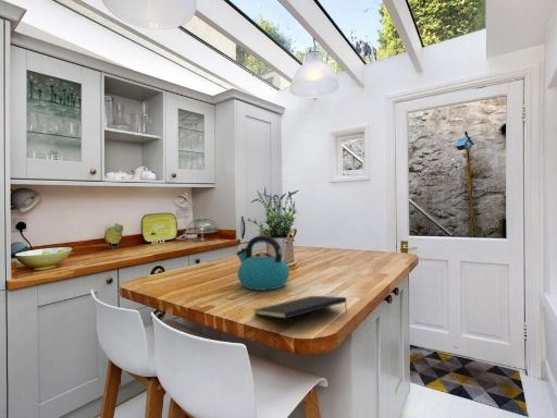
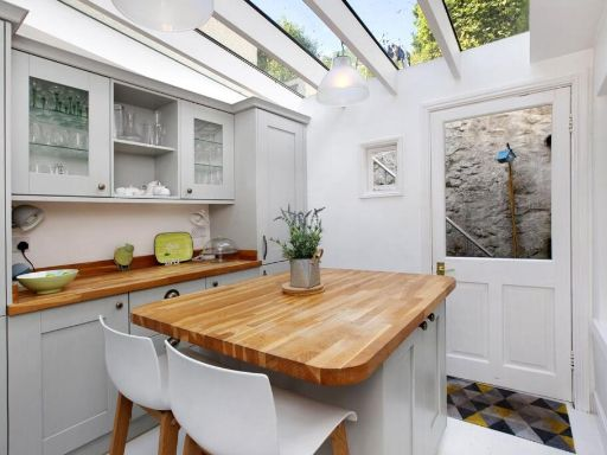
- kettle (260, 259)
- notepad (299, 305)
